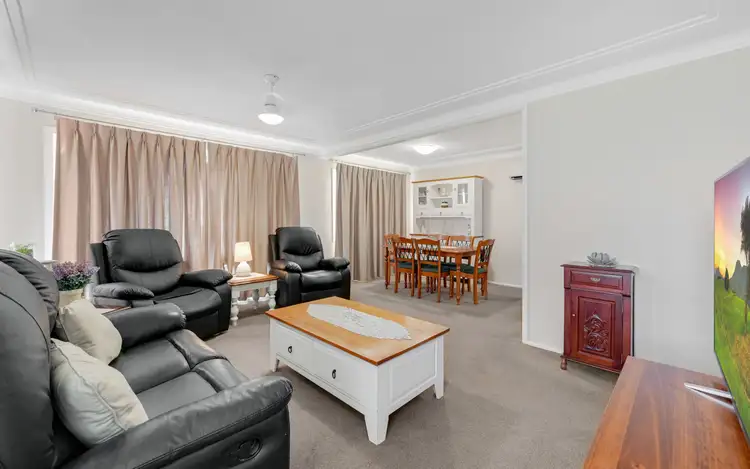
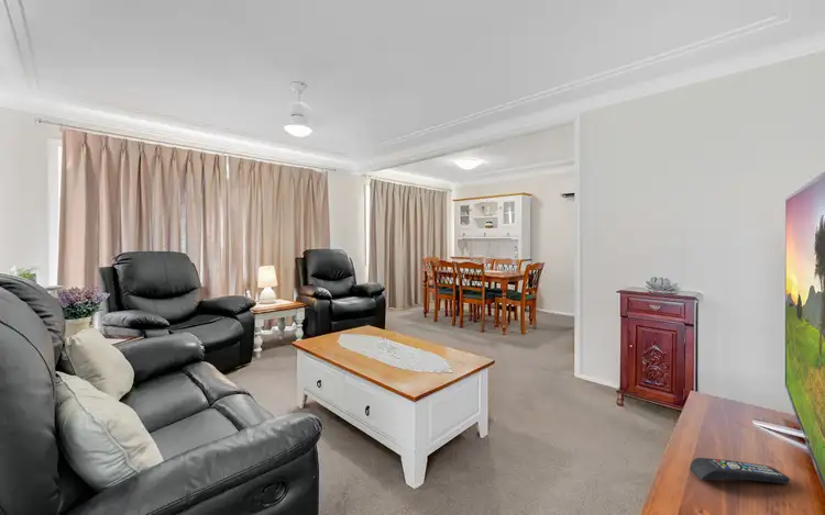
+ remote control (737, 470)
